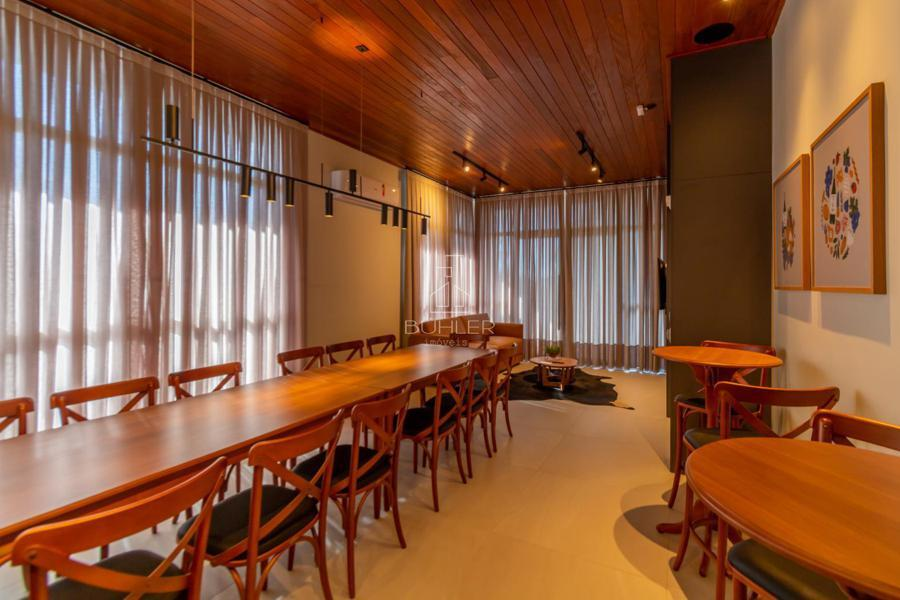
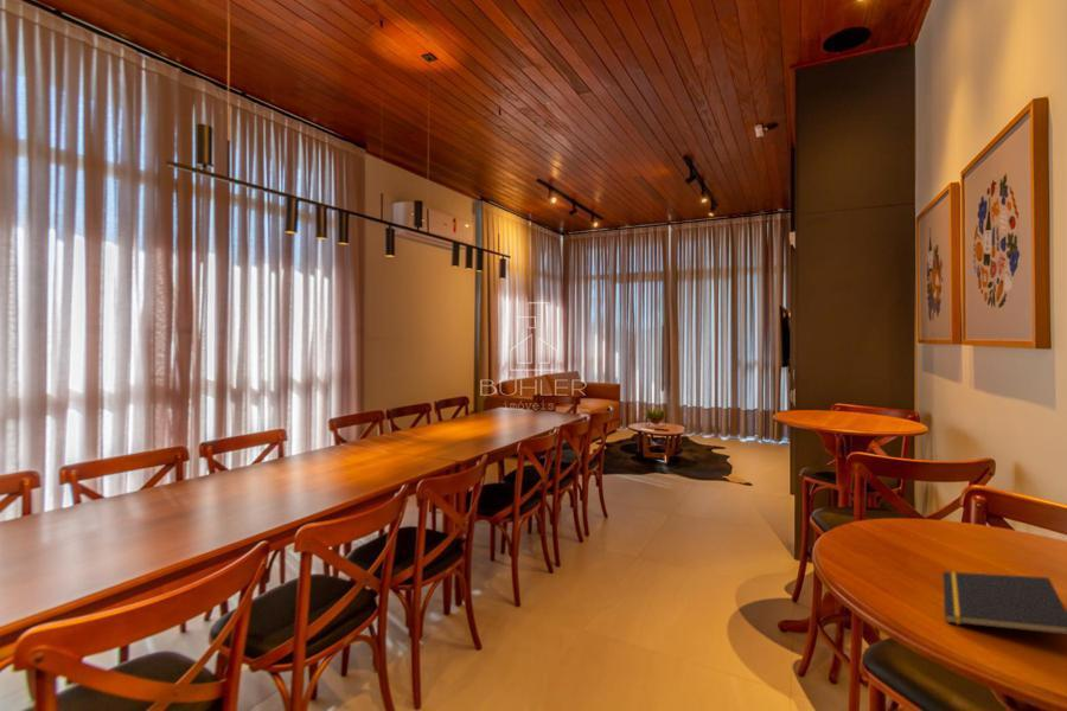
+ notepad (999, 598)
